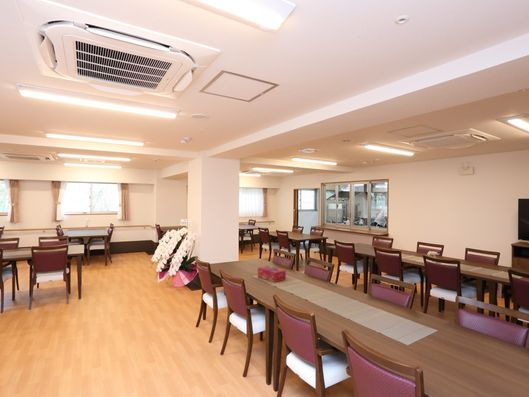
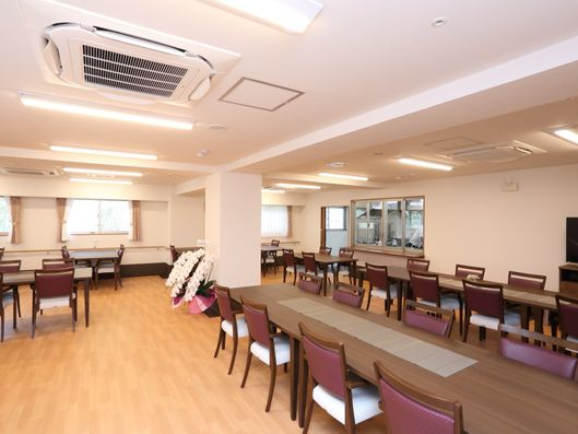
- tissue box (271, 273)
